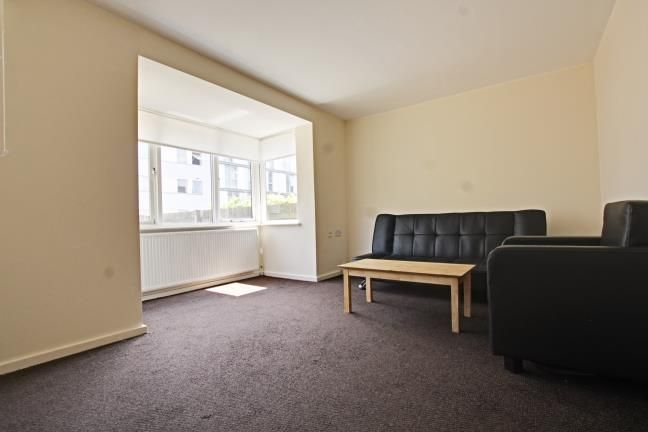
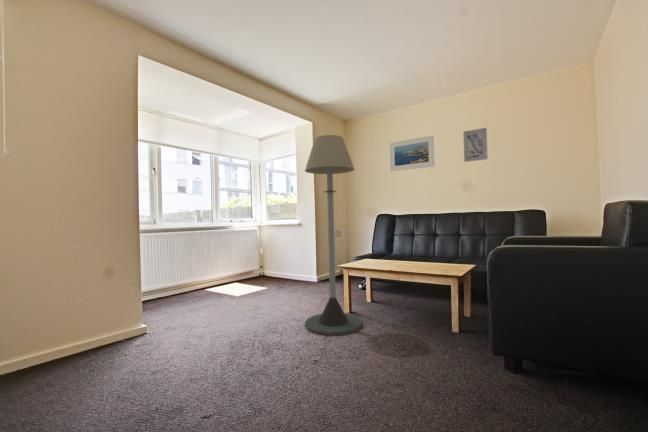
+ wall art (475, 145)
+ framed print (411, 154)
+ floor lamp (331, 231)
